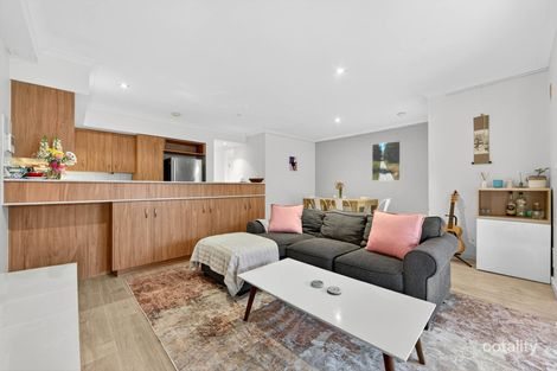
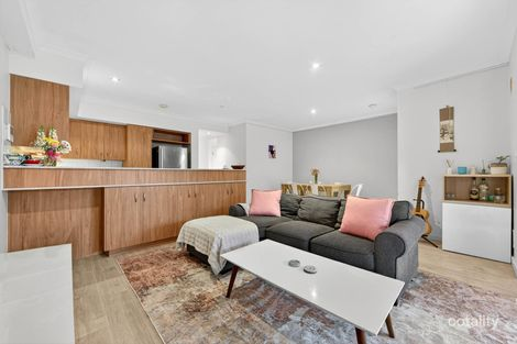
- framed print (385, 161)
